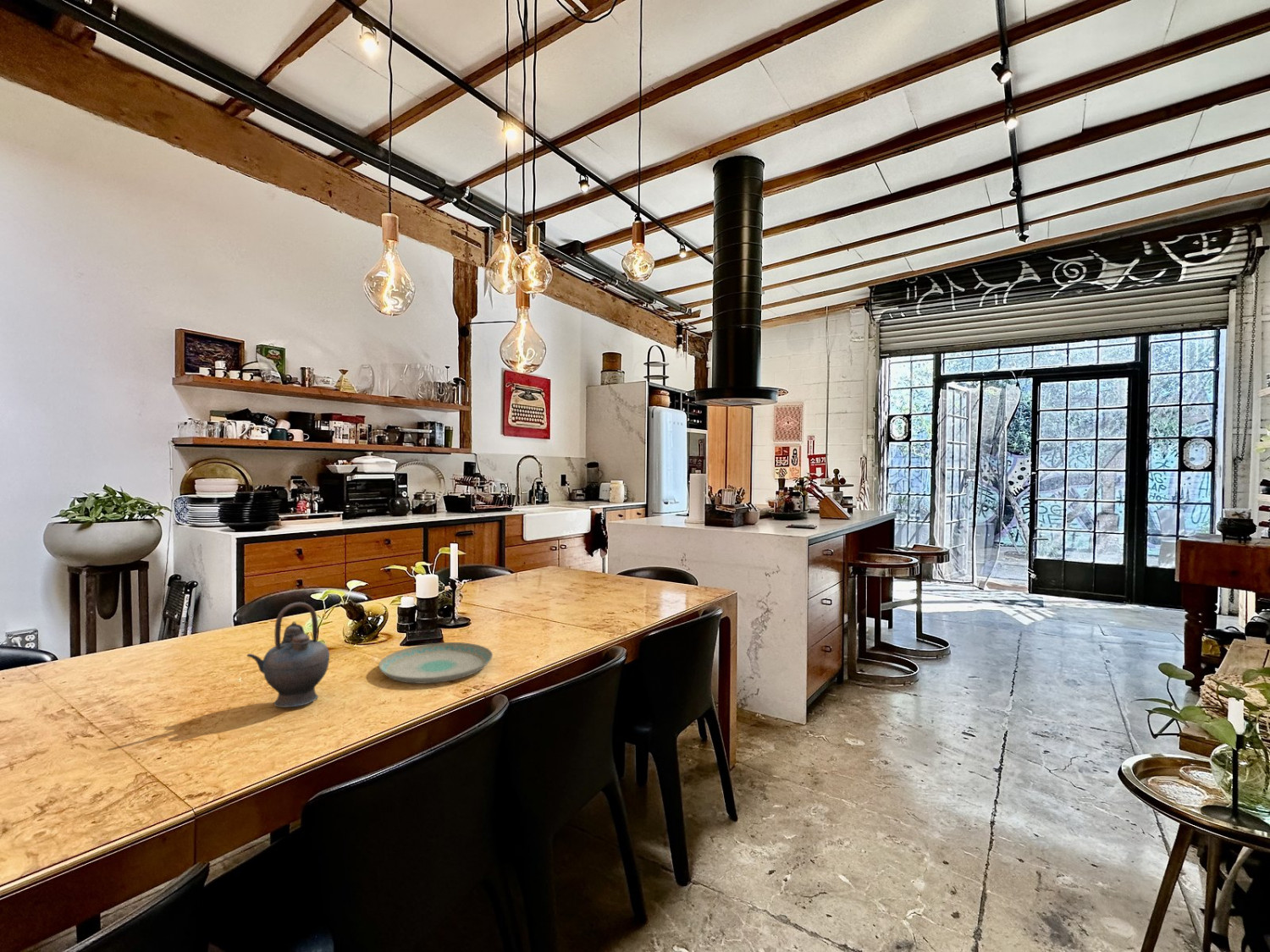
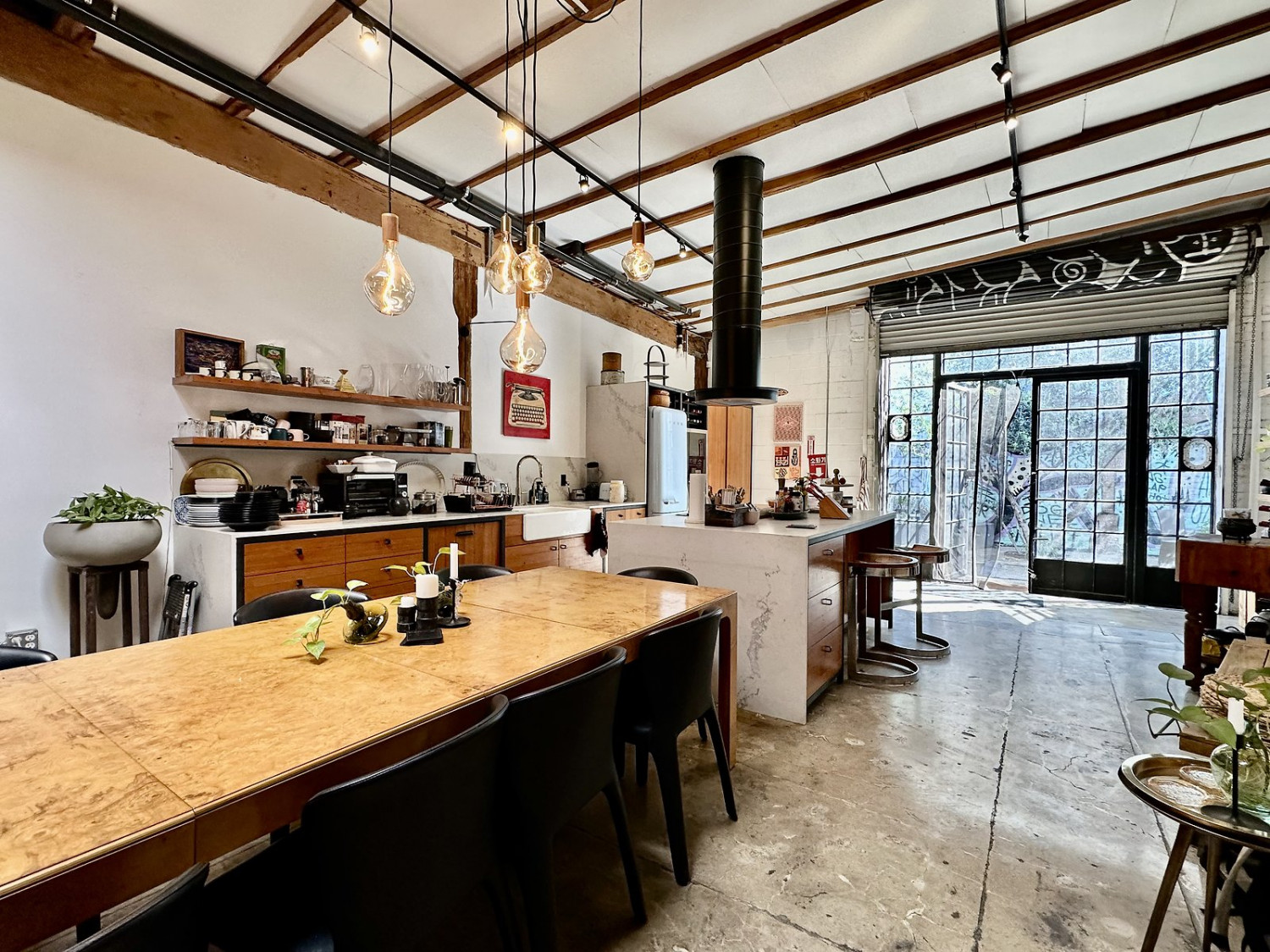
- teapot (289, 653)
- plate (437, 663)
